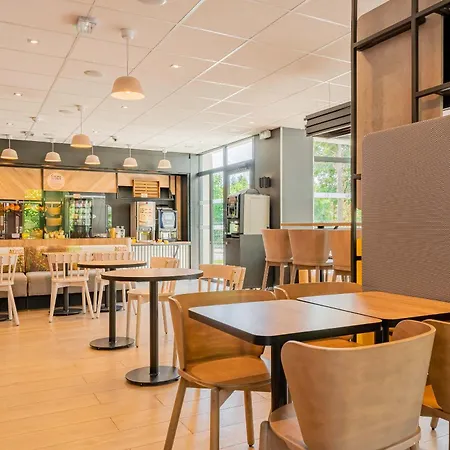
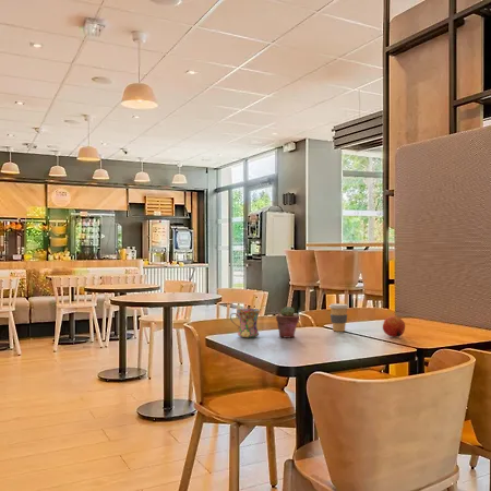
+ potted succulent (287, 321)
+ coffee cup (338, 316)
+ apple (394, 326)
+ mug (244, 323)
